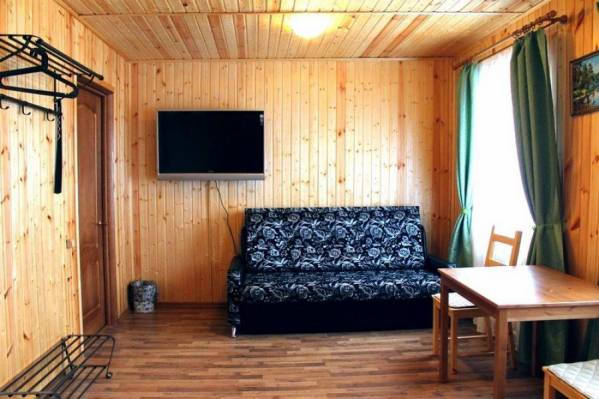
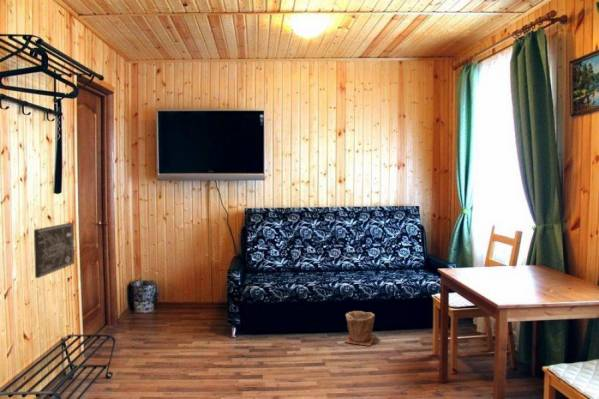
+ plant pot (360, 326)
+ wall art (55, 248)
